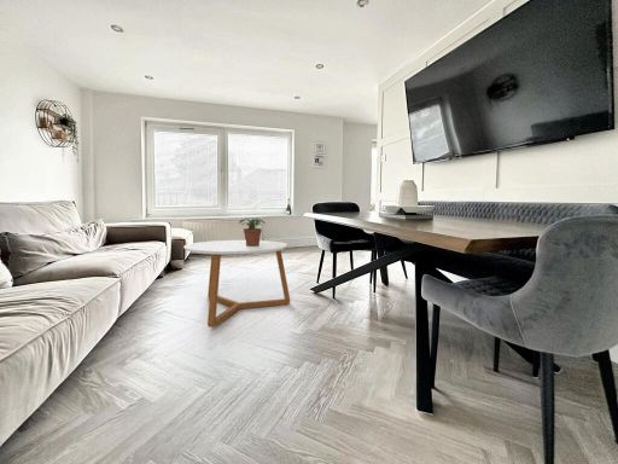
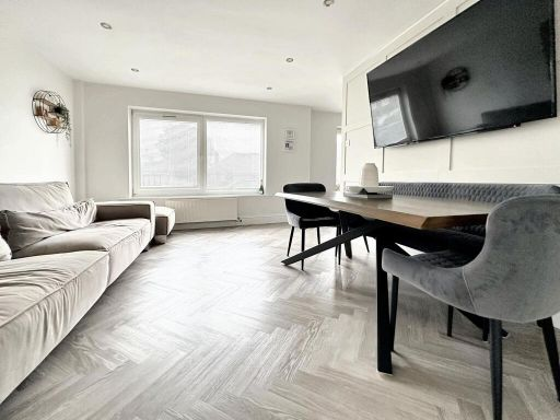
- coffee table (218, 276)
- potted plant (251, 232)
